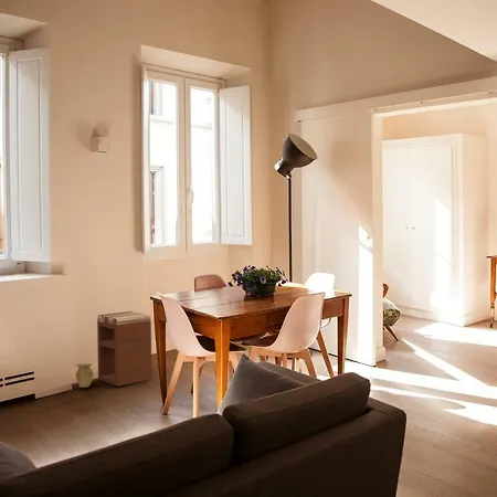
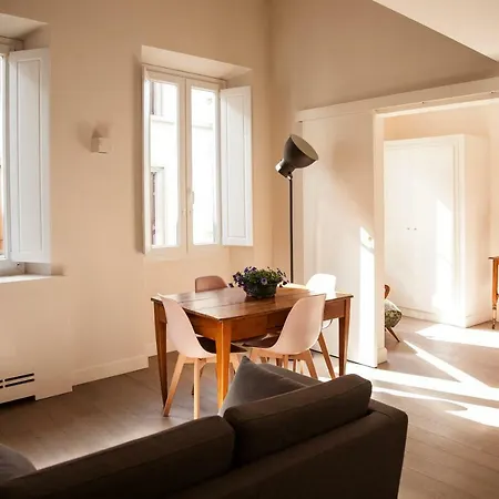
- nightstand (124, 347)
- vase (84, 374)
